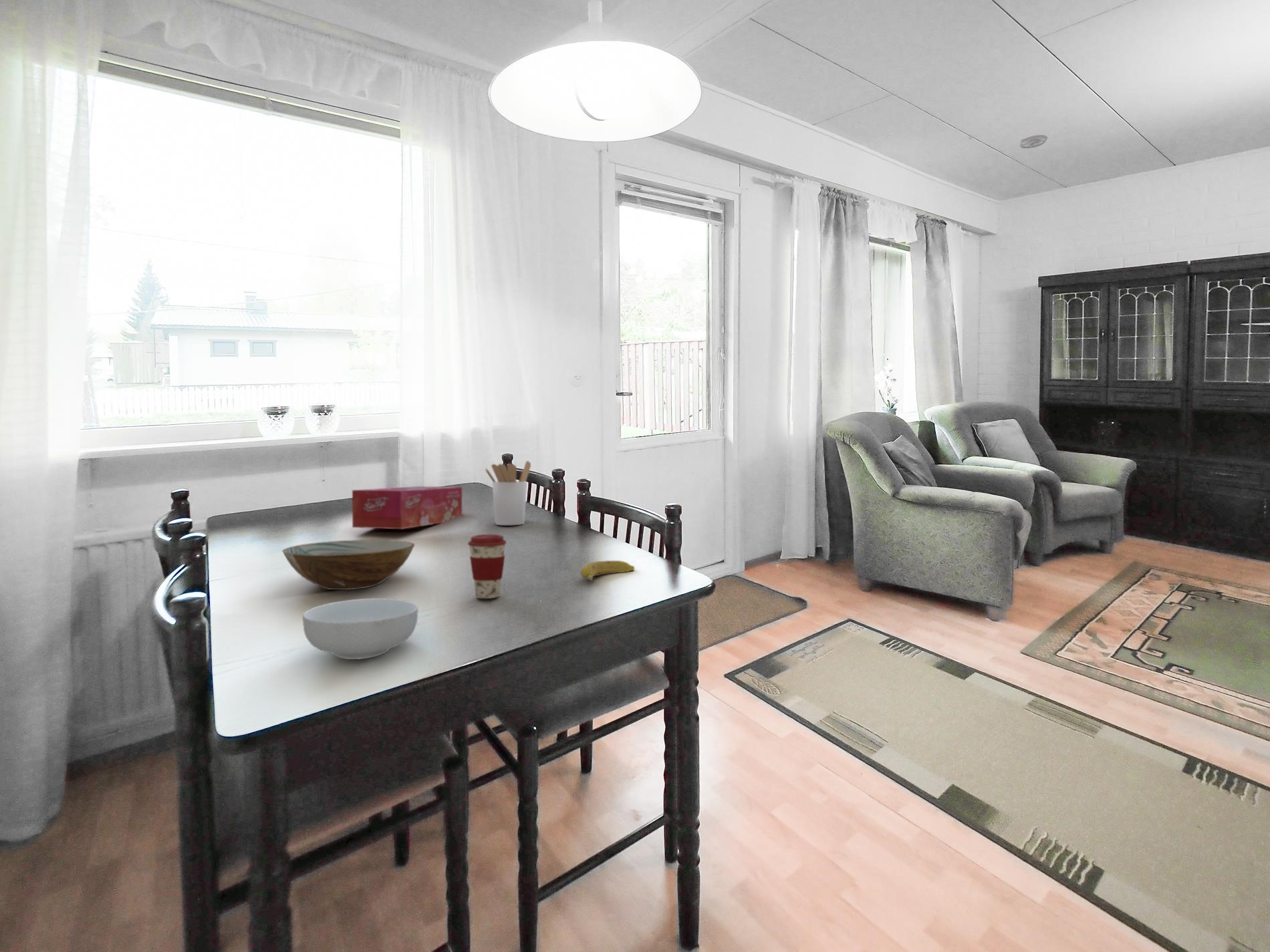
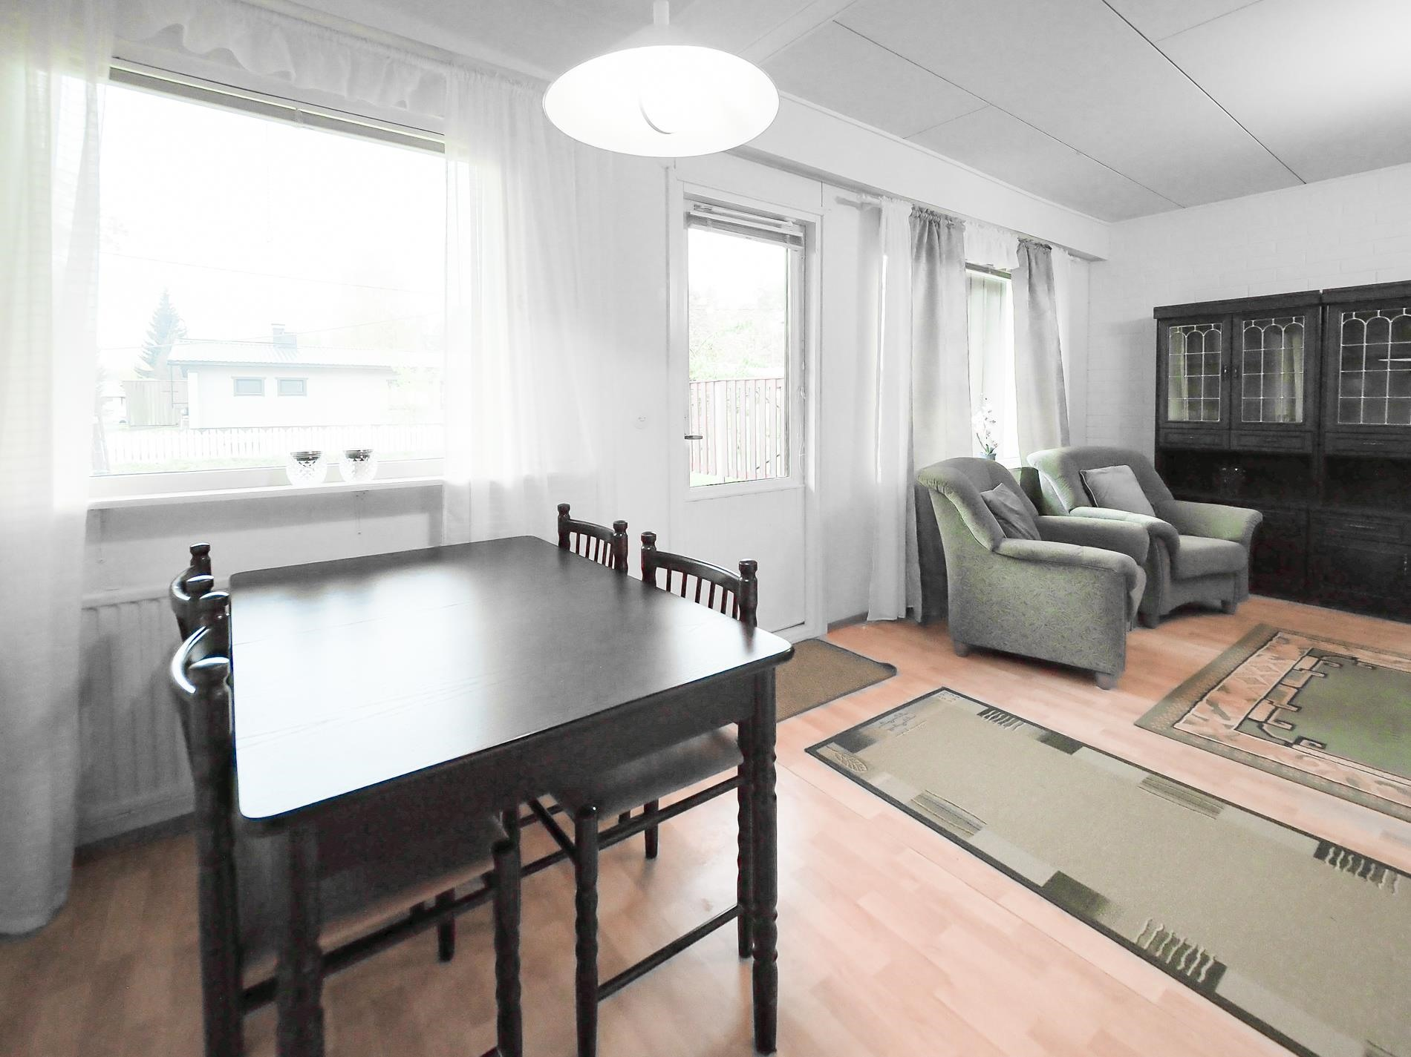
- tissue box (410, 506)
- banana (606, 570)
- coffee cup (487, 566)
- cereal bowl (362, 630)
- utensil holder (508, 492)
- bowl (351, 565)
- smoke detector (1033, 142)
